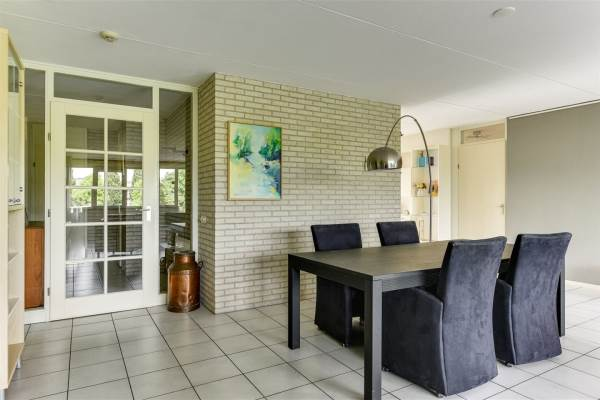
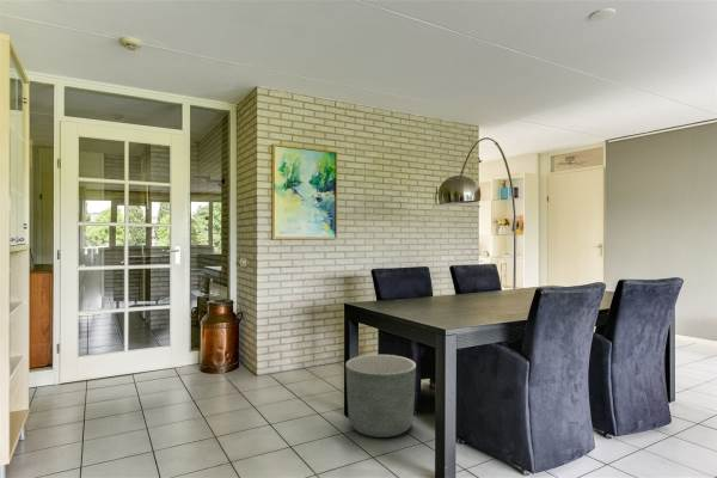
+ planter (380, 394)
